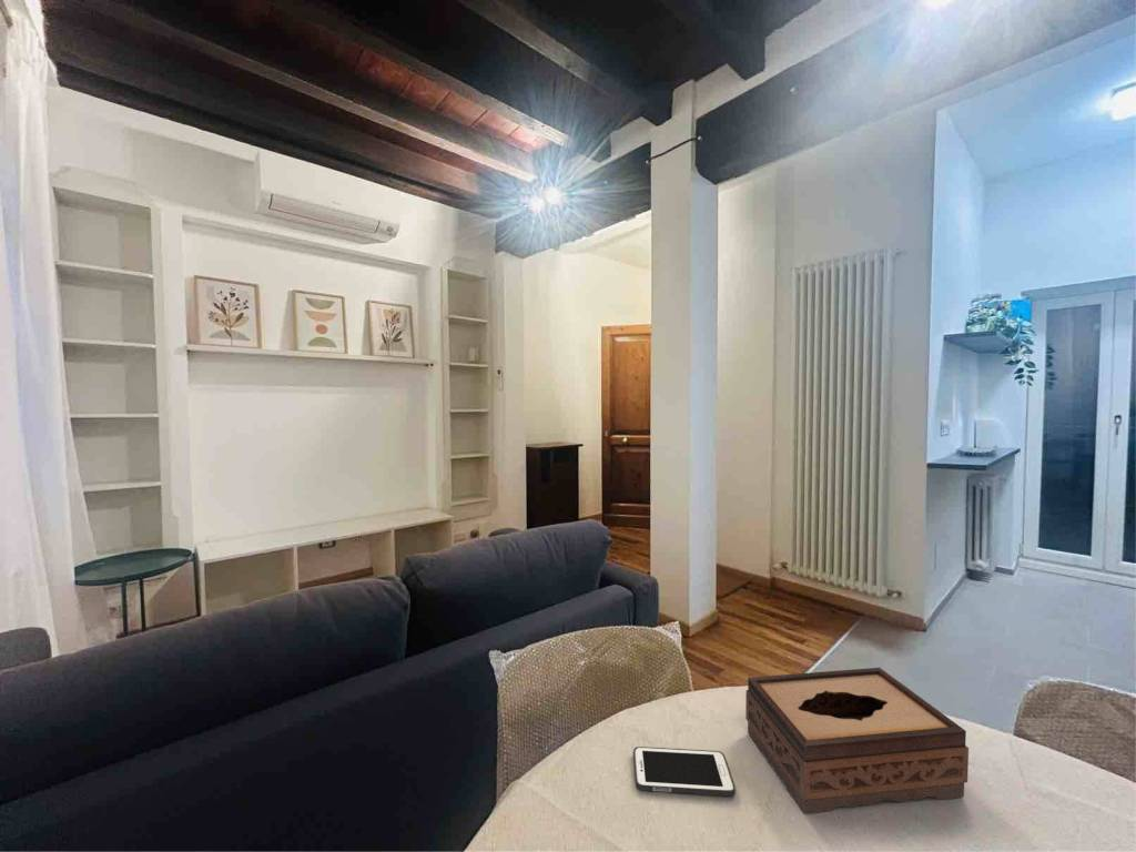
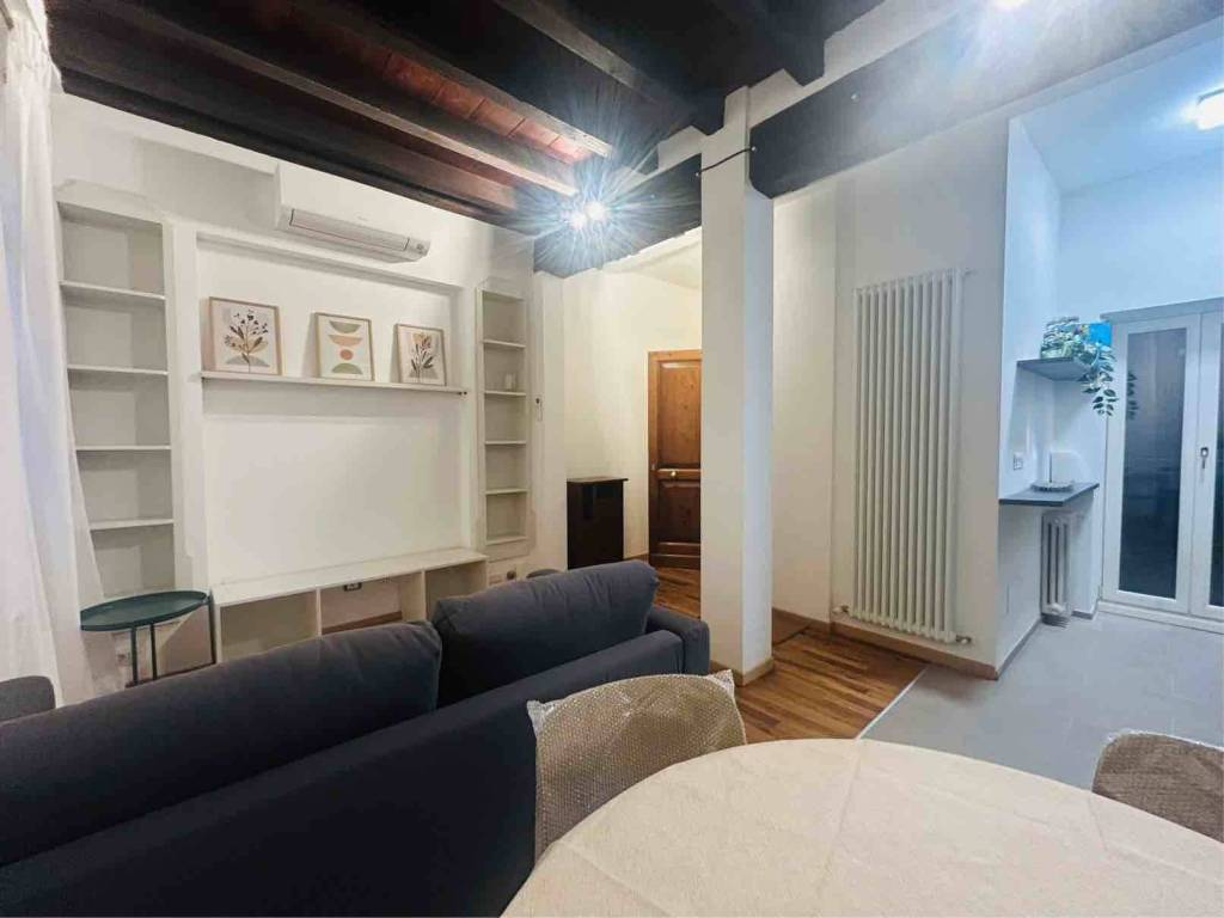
- cell phone (681, 770)
- tissue box (846, 731)
